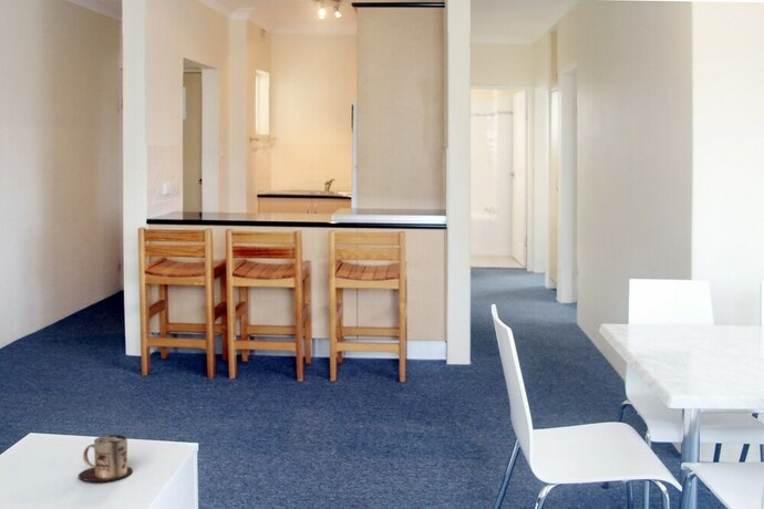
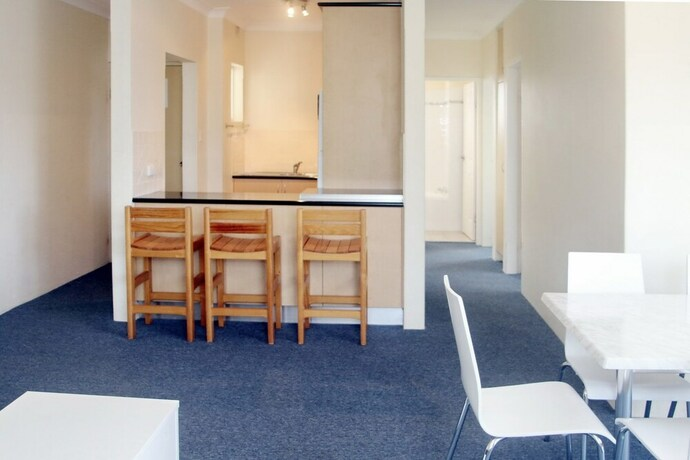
- mug (105, 455)
